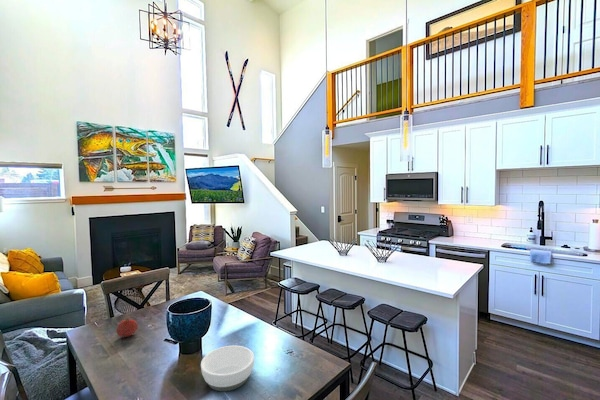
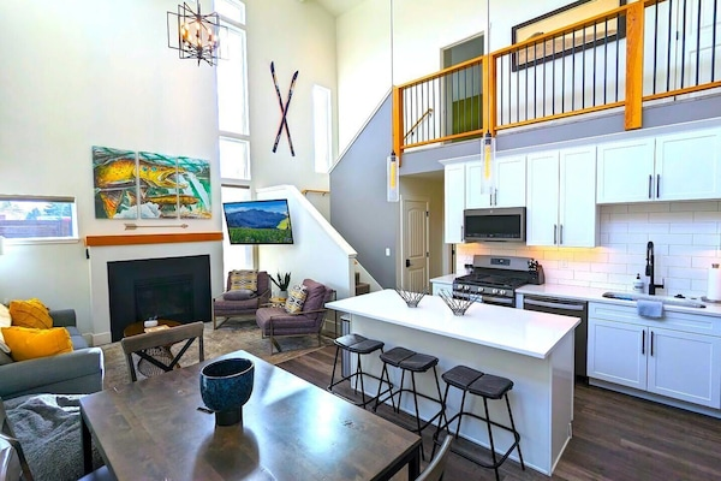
- fruit (127, 327)
- bowl (228, 368)
